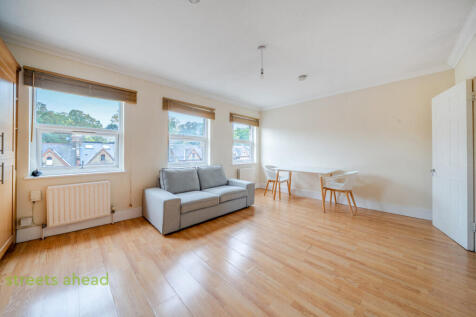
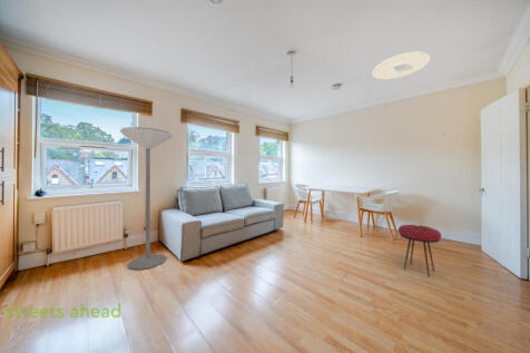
+ floor lamp (147, 196)
+ ceiling light (399, 65)
+ stool (424, 248)
